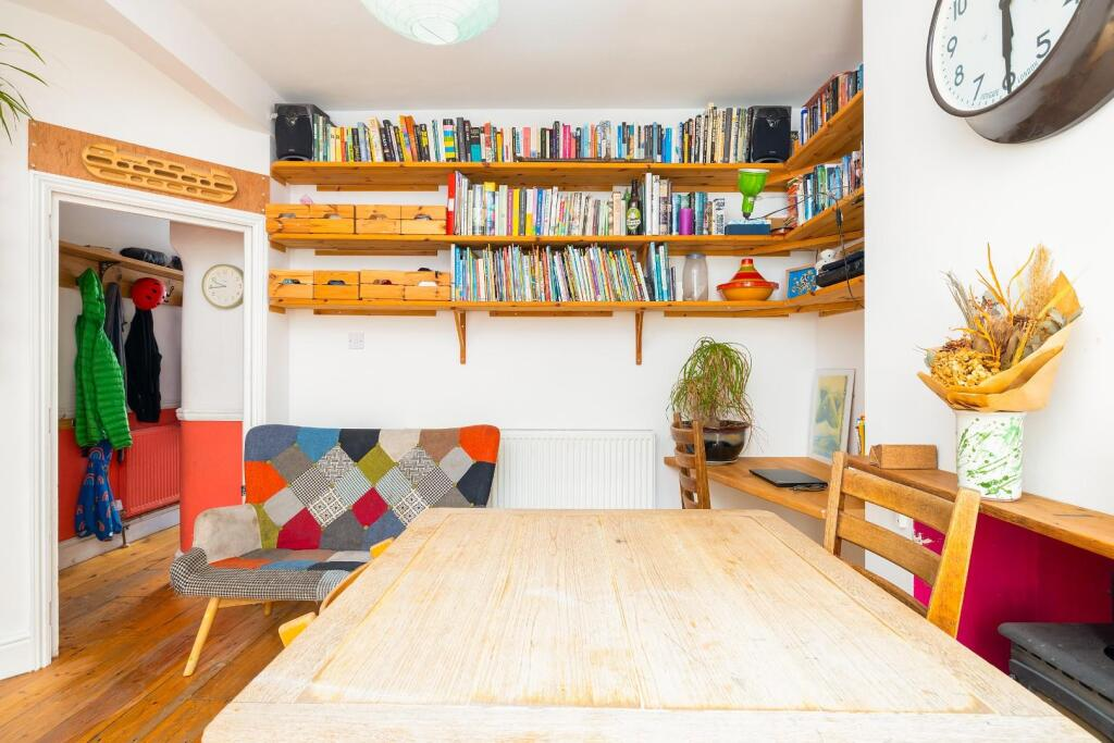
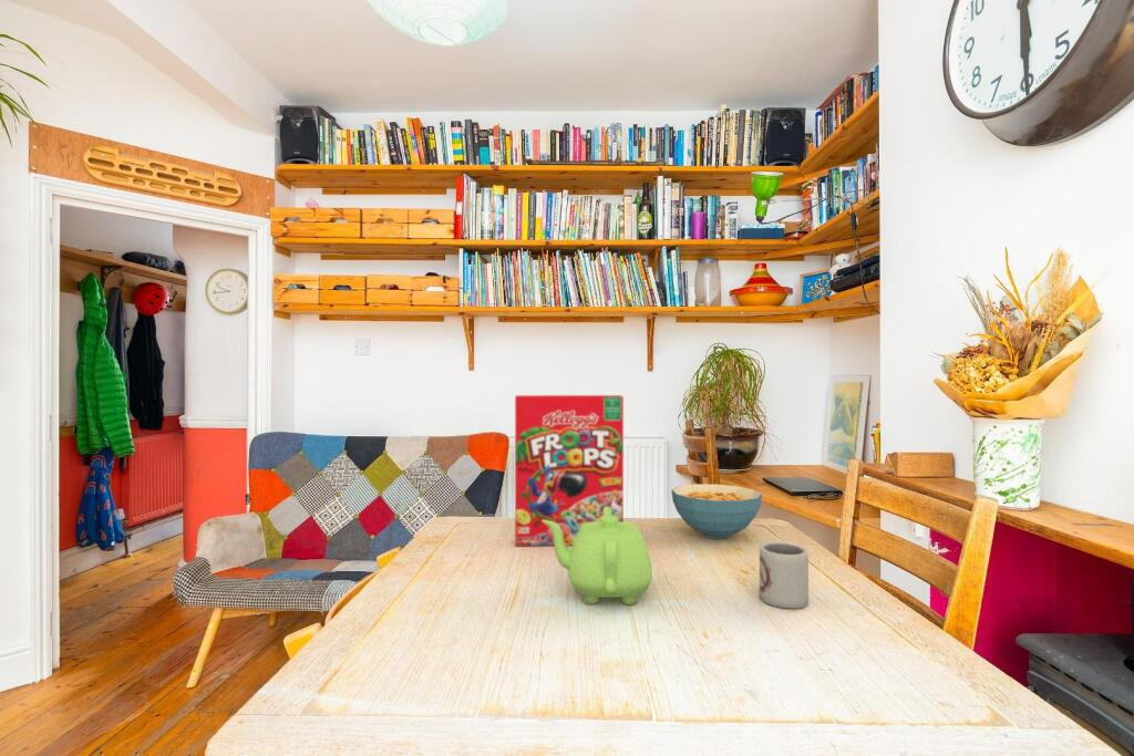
+ cup (781, 571)
+ cereal box (568, 467)
+ cereal bowl (715, 512)
+ teapot (596, 552)
